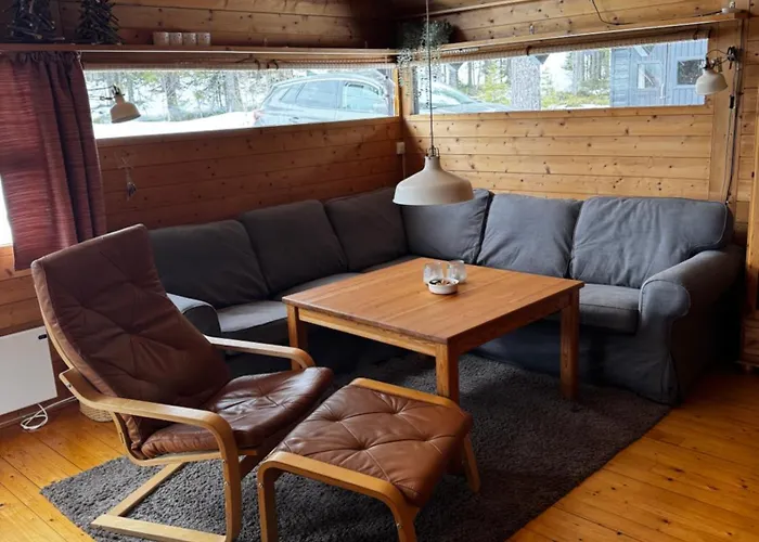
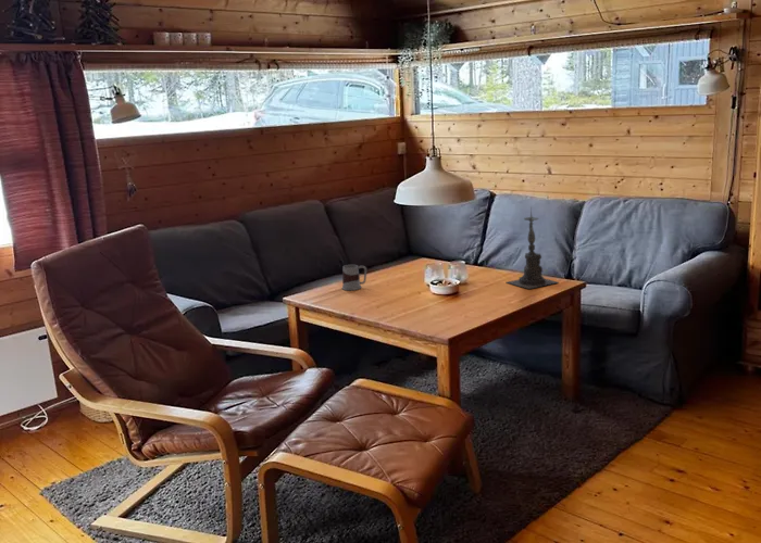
+ mug (353, 277)
+ candle holder (532, 244)
